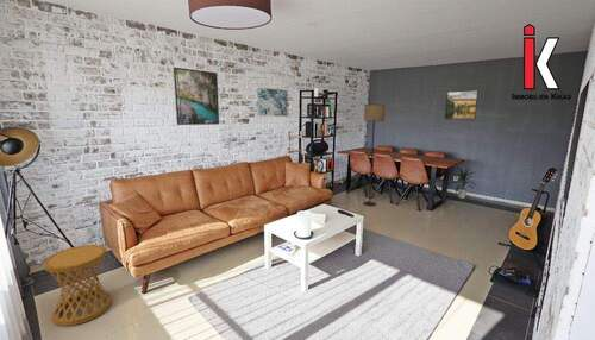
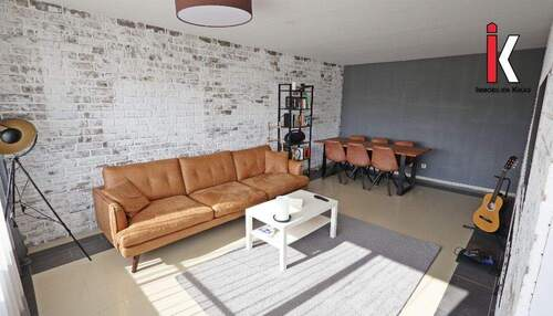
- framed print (461, 105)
- side table (80, 282)
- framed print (198, 97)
- indoor plant (462, 181)
- wall art (271, 102)
- floor lamp (371, 156)
